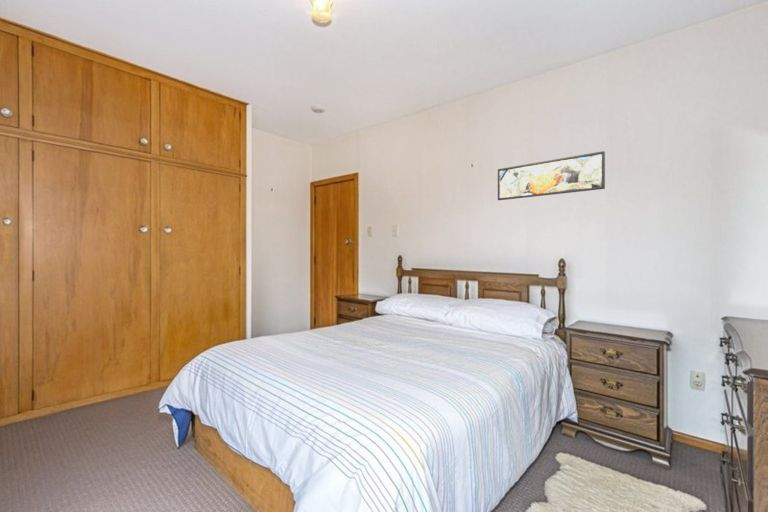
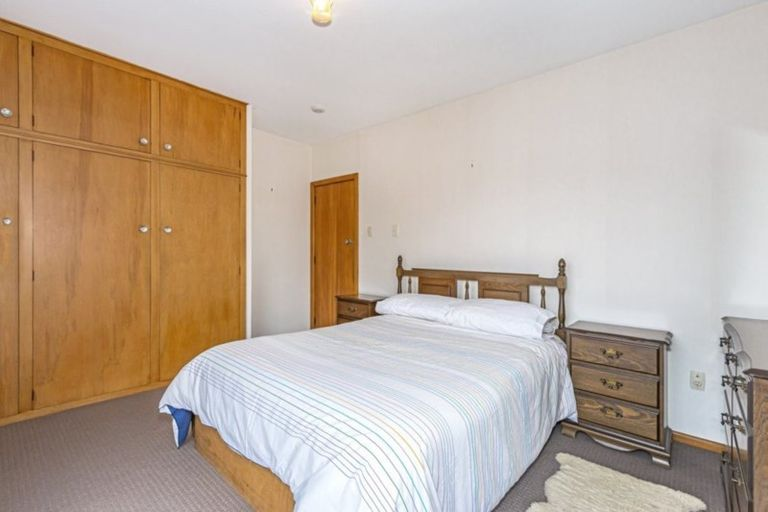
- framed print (546, 178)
